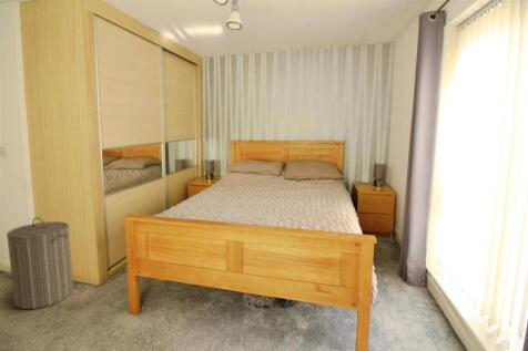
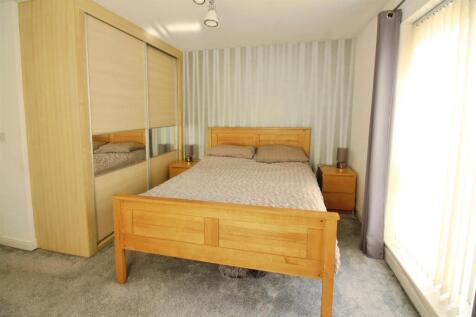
- laundry hamper (41, 257)
